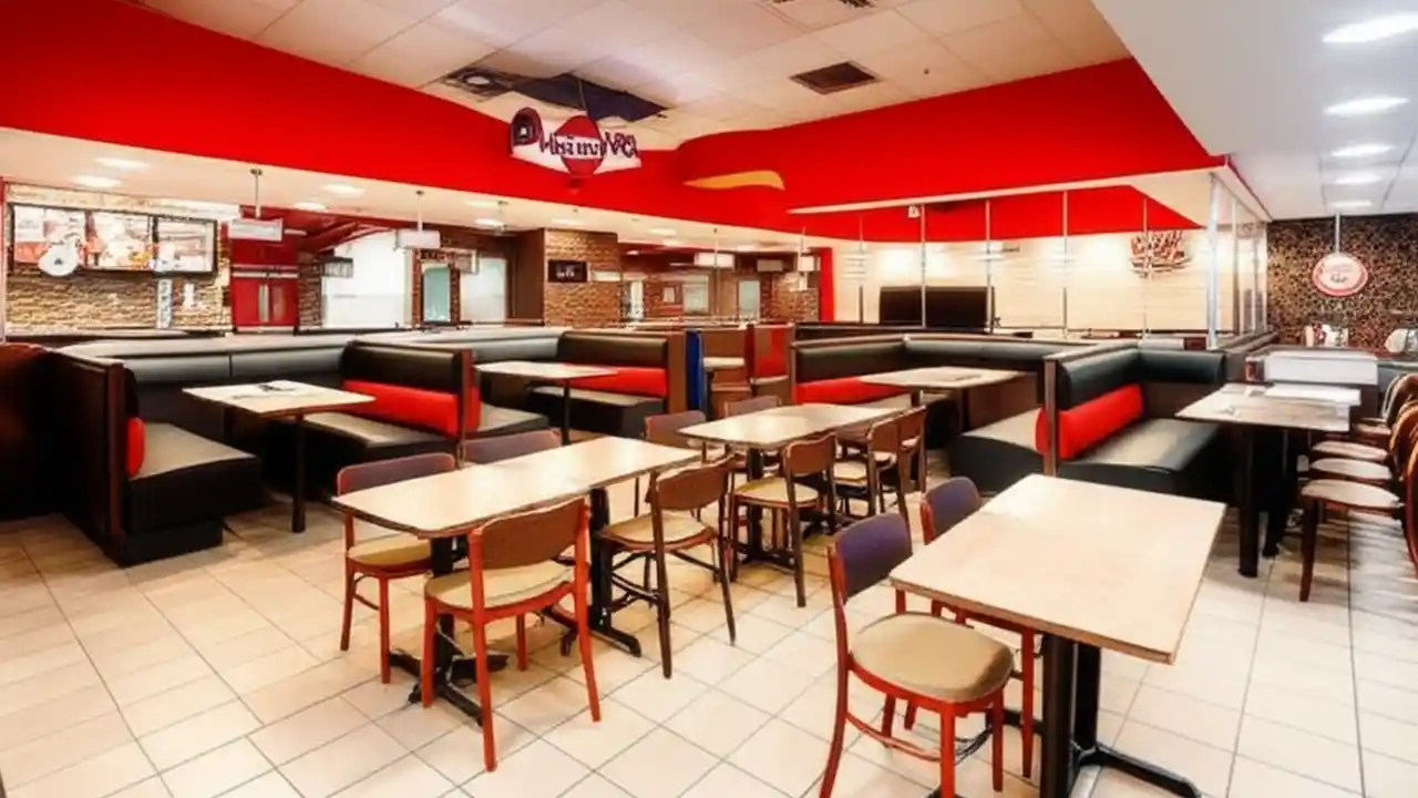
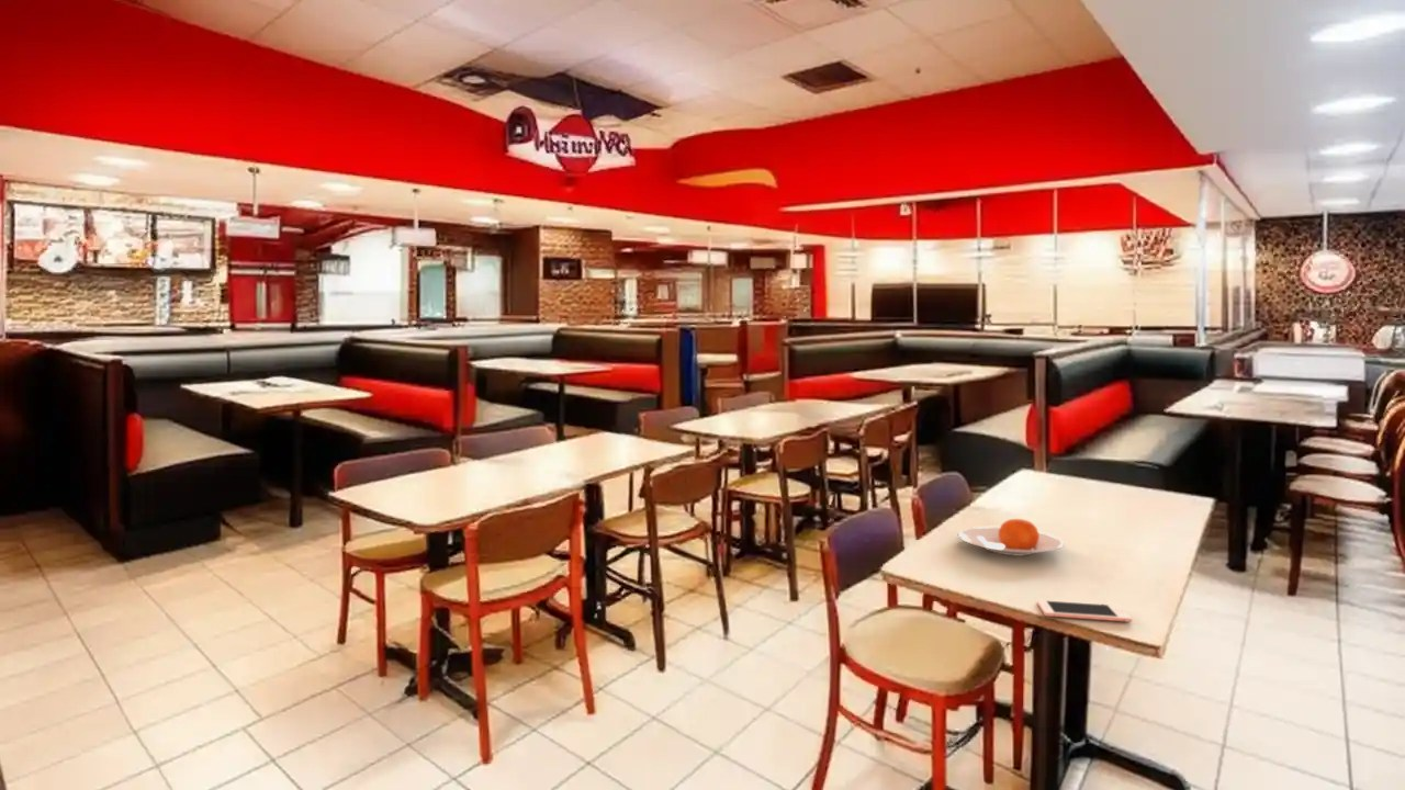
+ plate (1009, 534)
+ cell phone (1082, 610)
